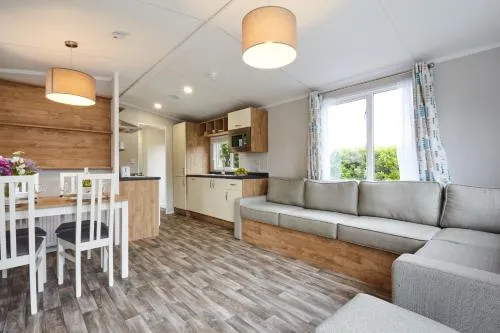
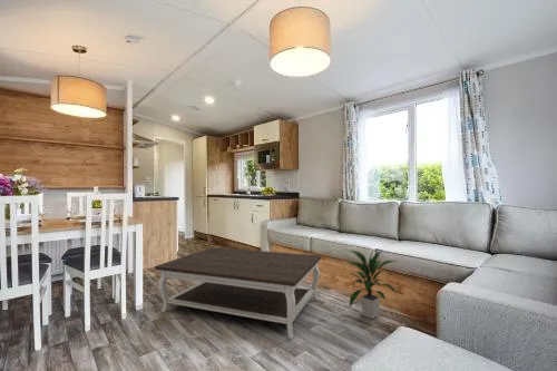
+ indoor plant (367, 281)
+ coffee table (243, 283)
